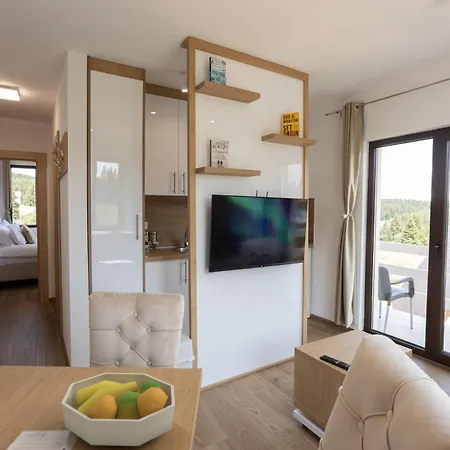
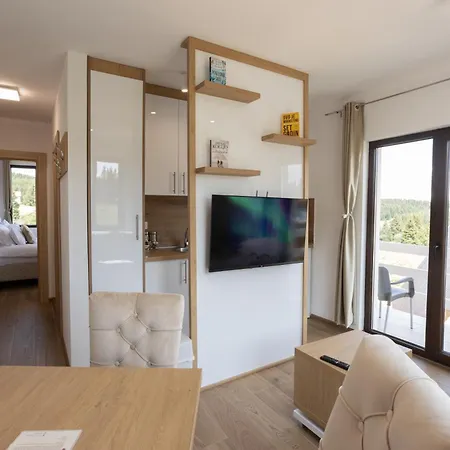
- fruit bowl (120, 402)
